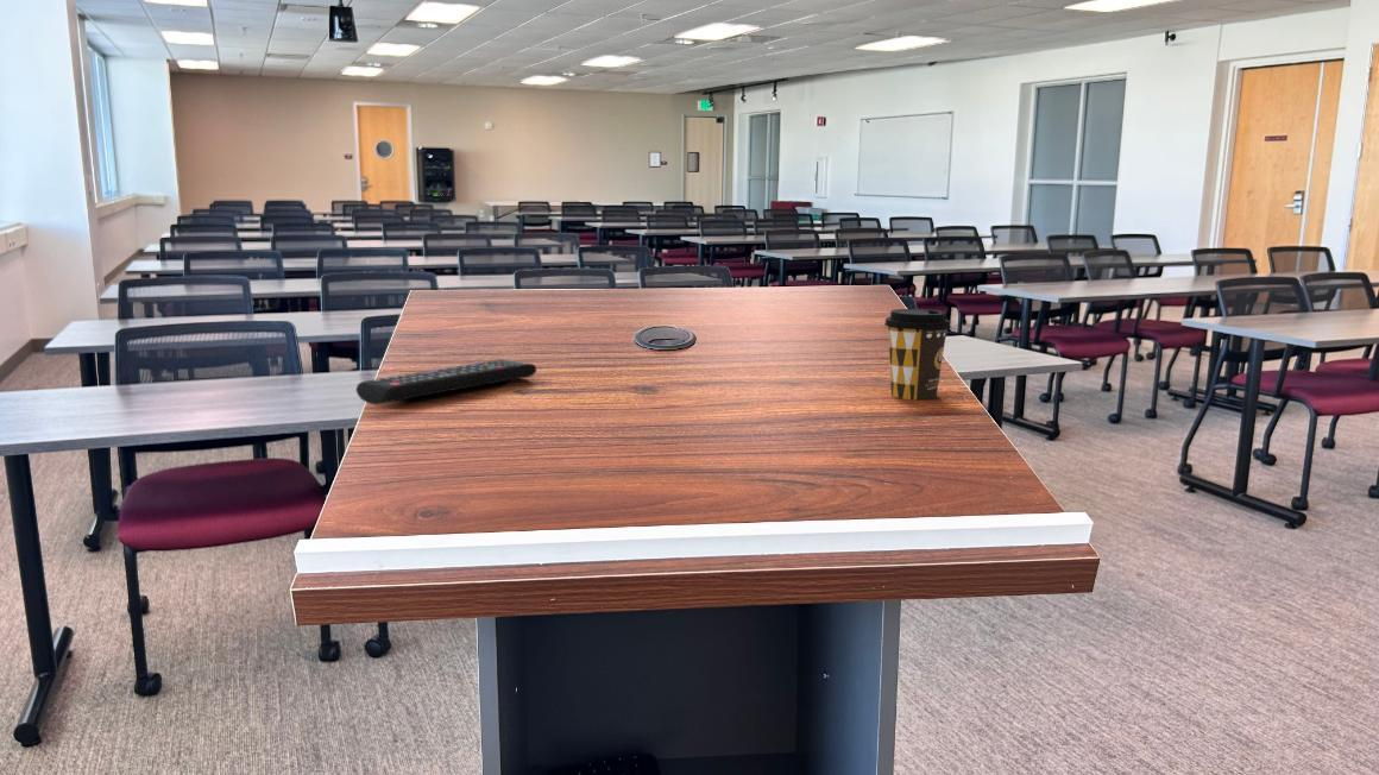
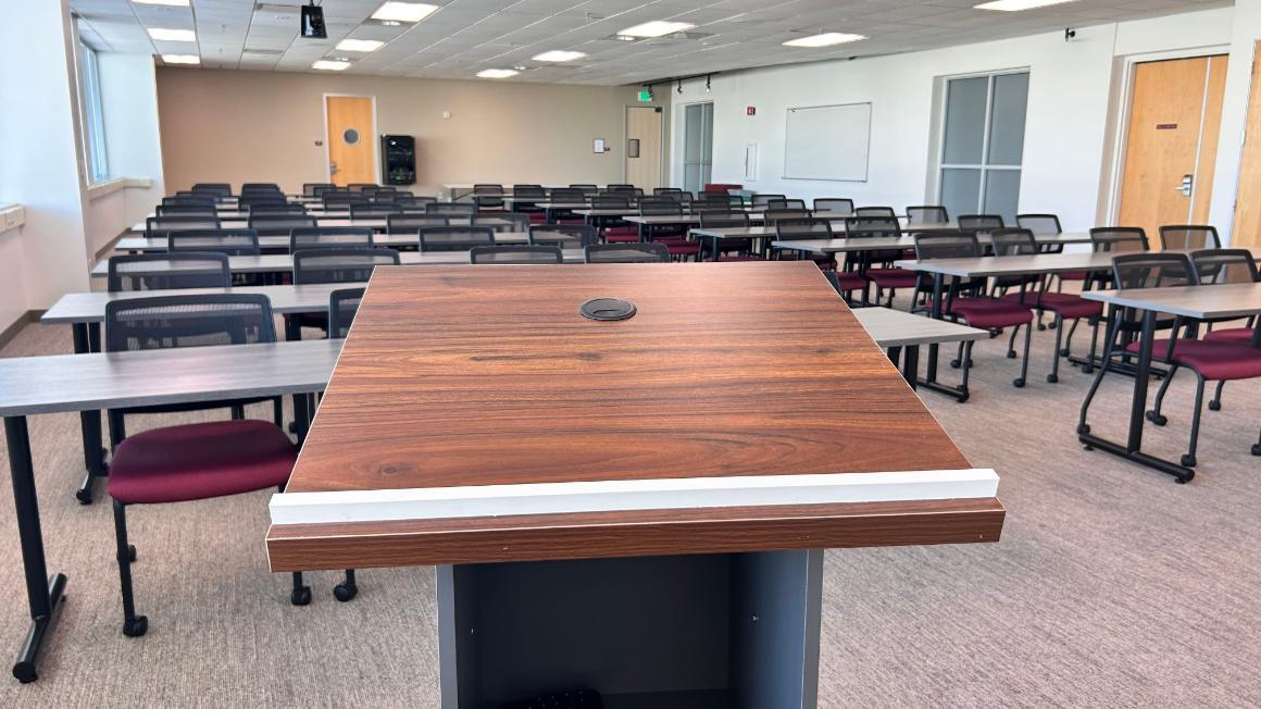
- remote control (452, 379)
- coffee cup (914, 361)
